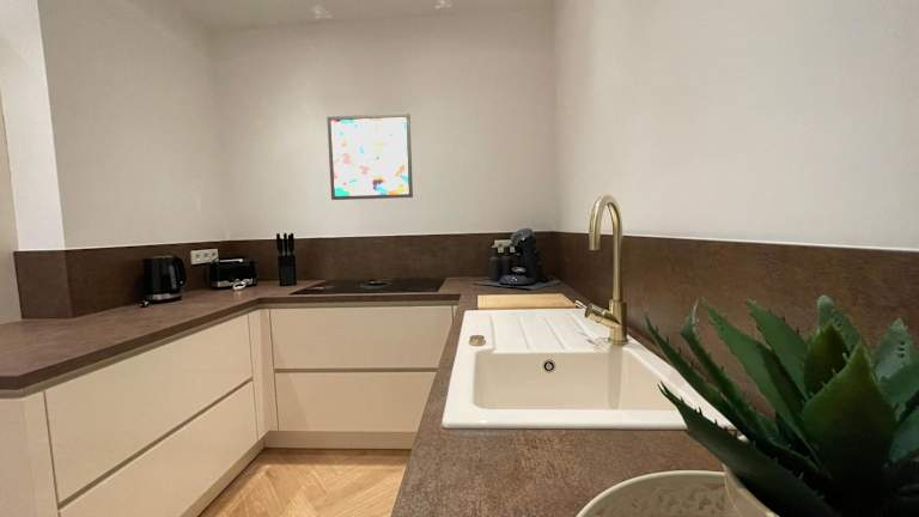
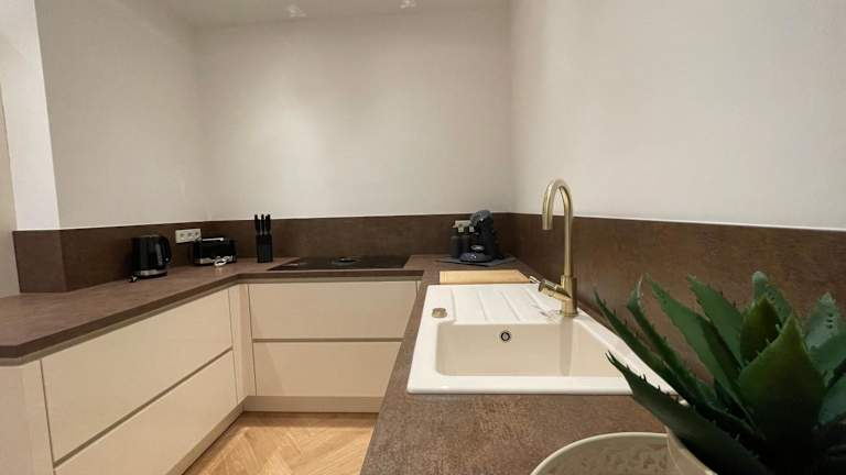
- wall art (370, 157)
